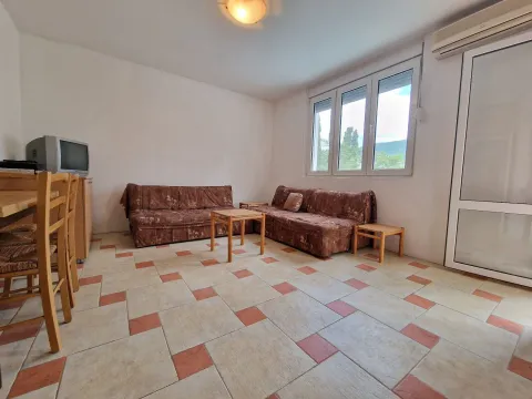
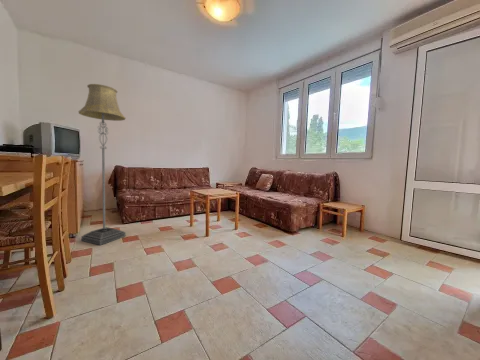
+ floor lamp (103, 165)
